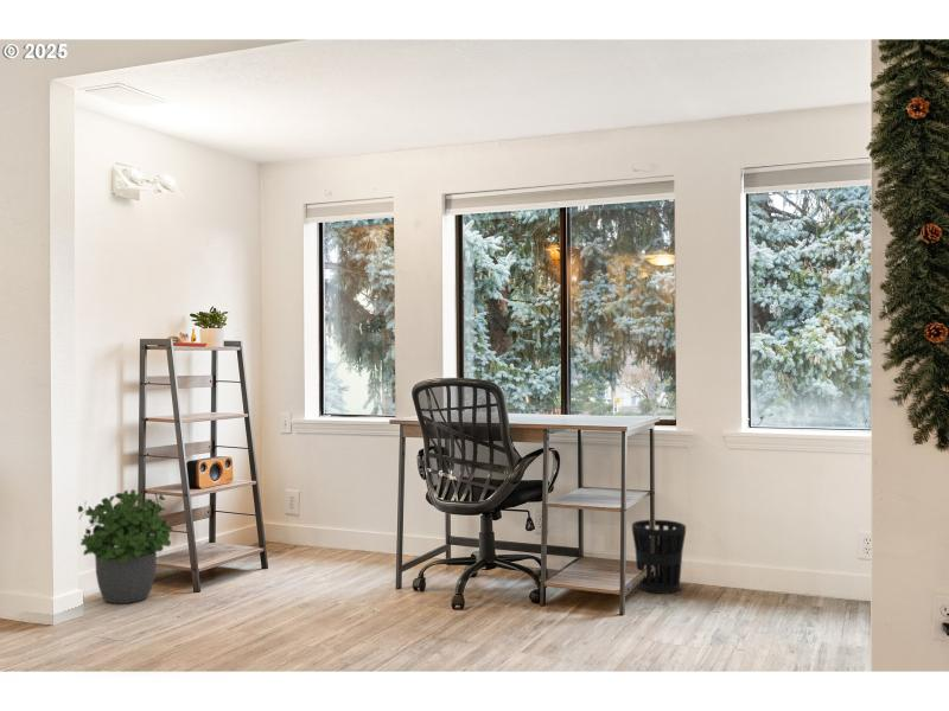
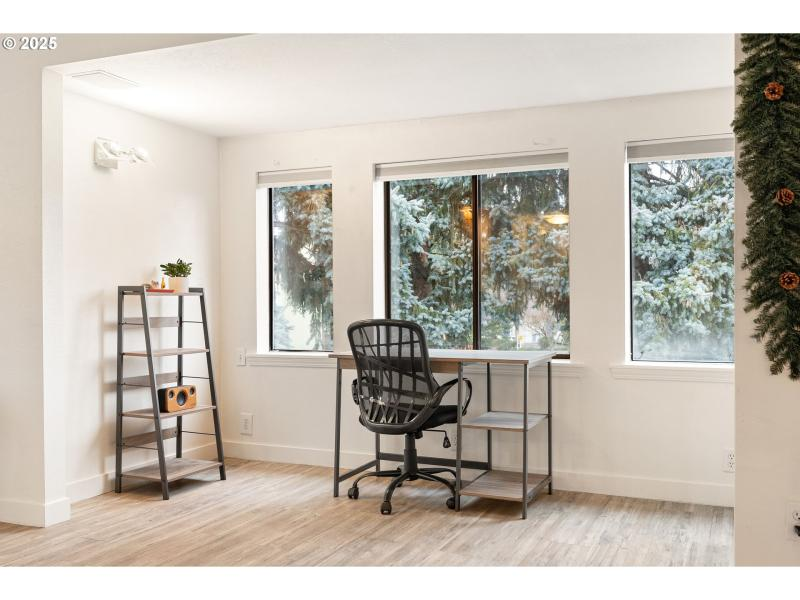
- potted plant (128, 543)
- wastebasket (658, 556)
